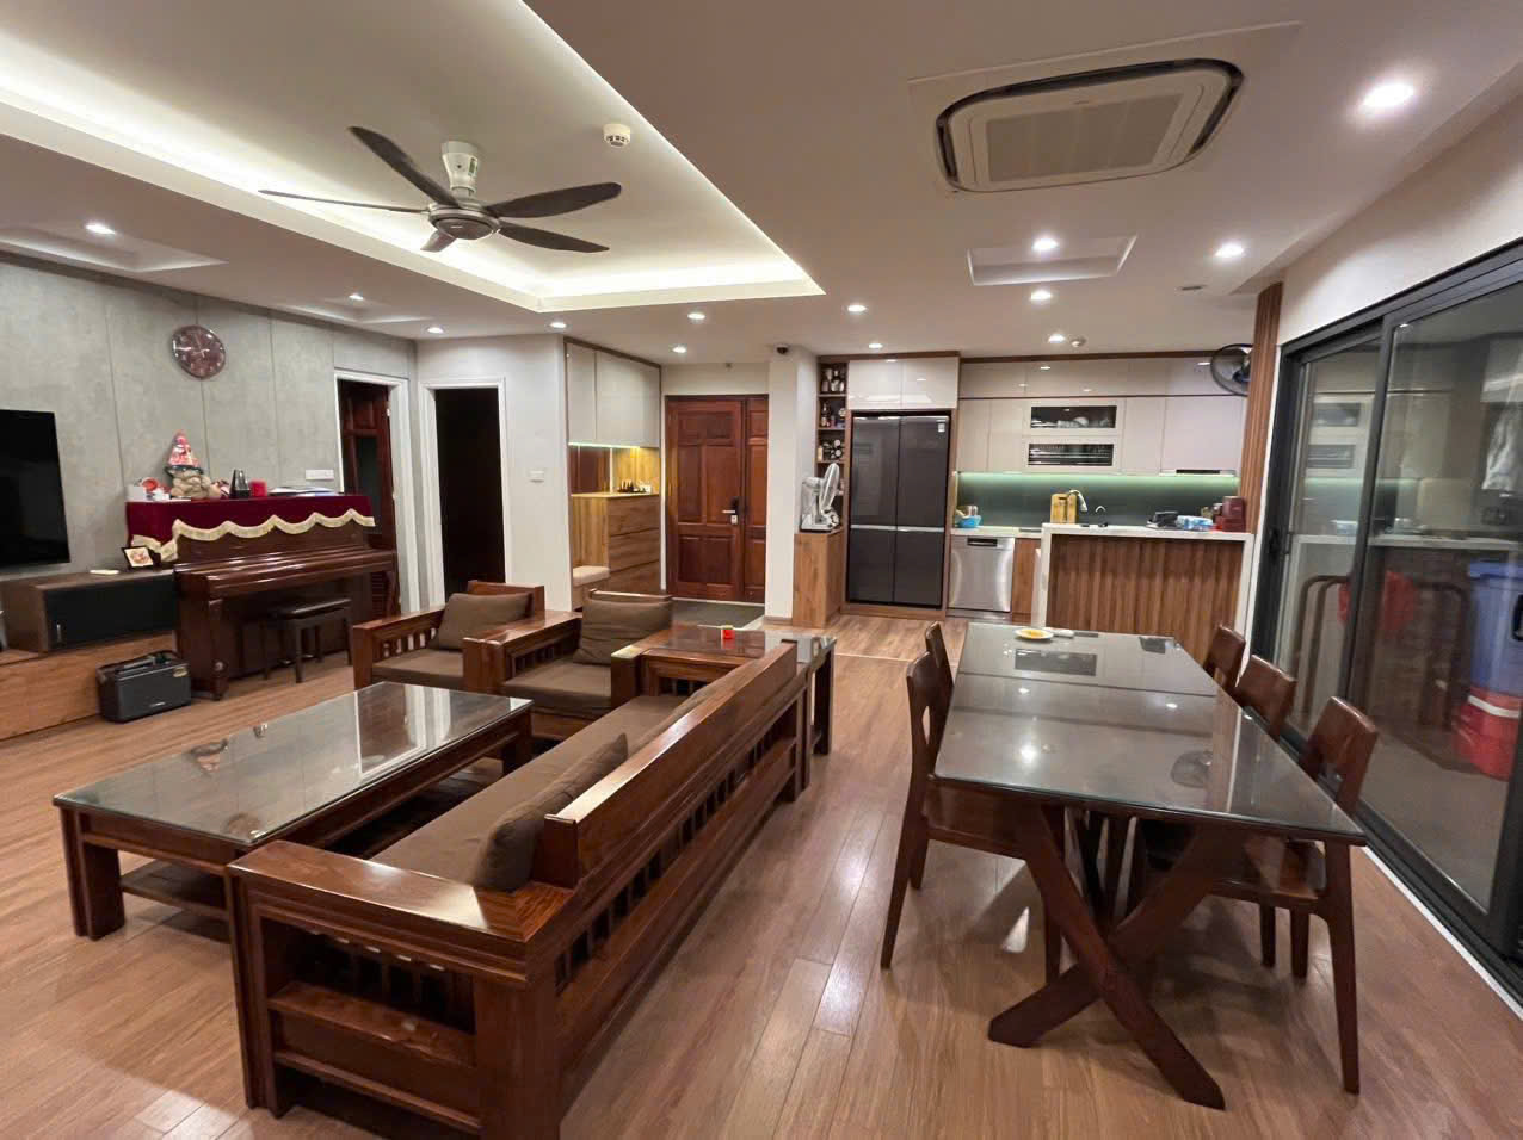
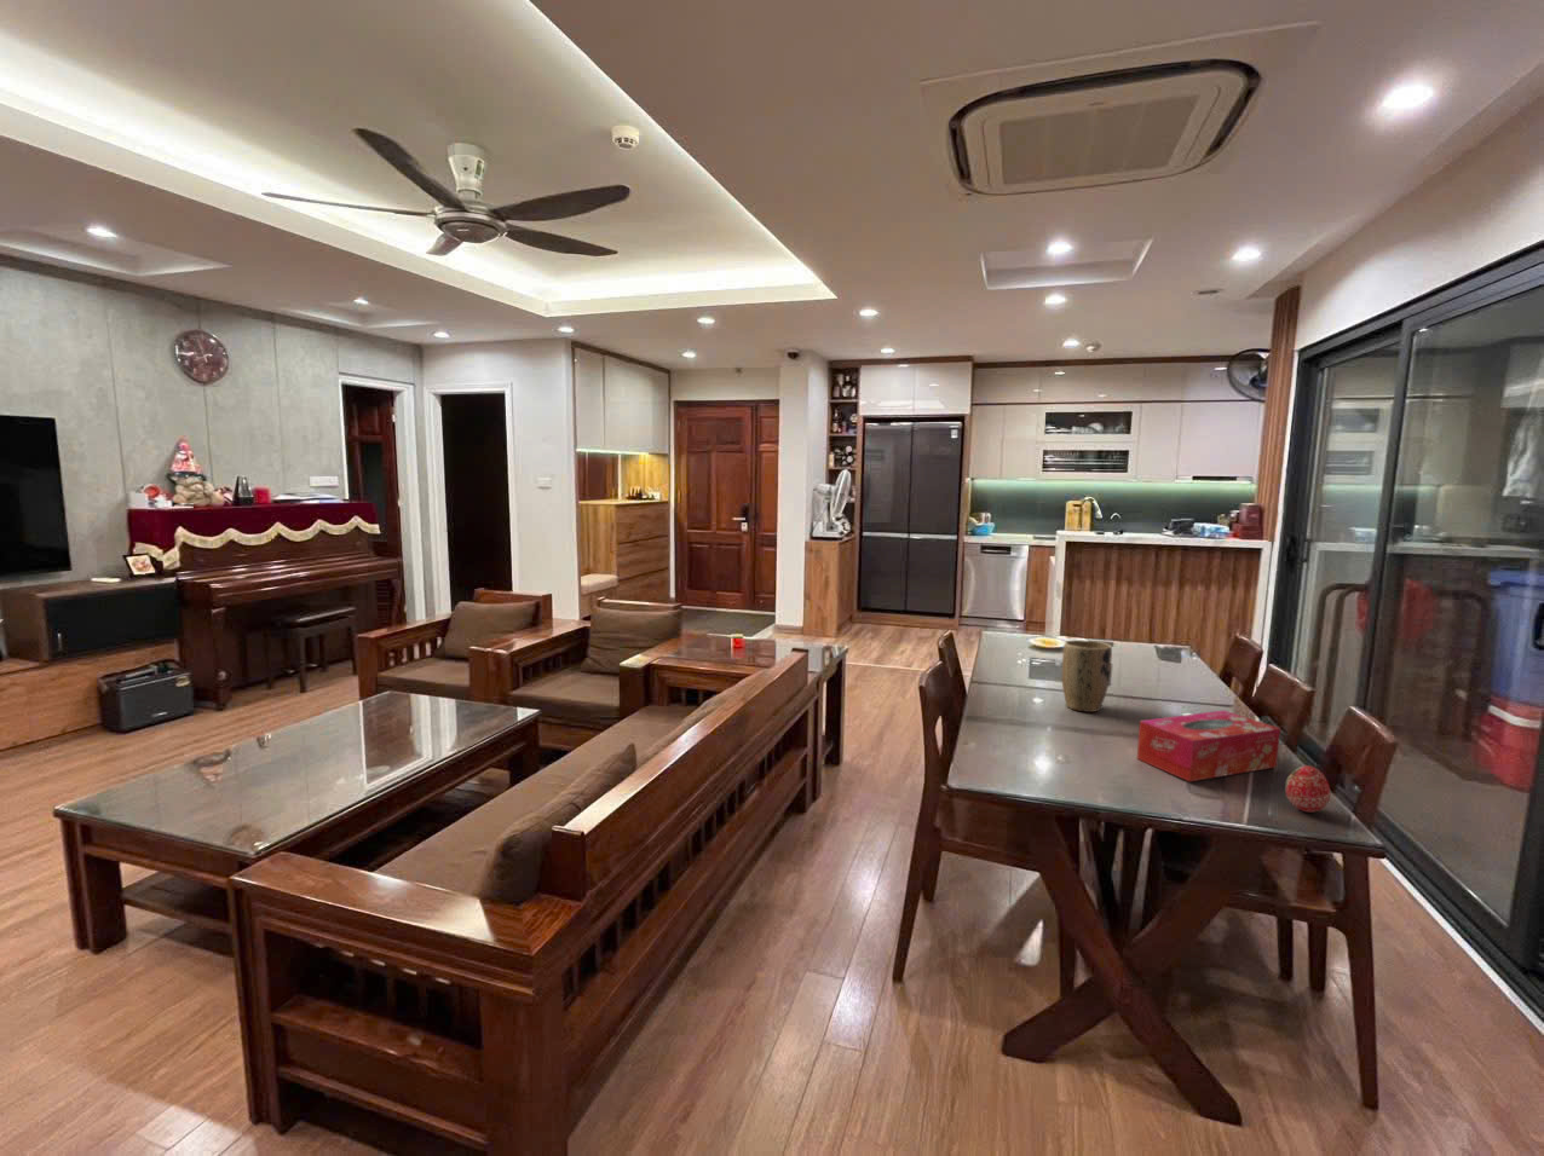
+ tissue box (1206, 743)
+ plant pot (1085, 676)
+ decorative egg (1307, 788)
